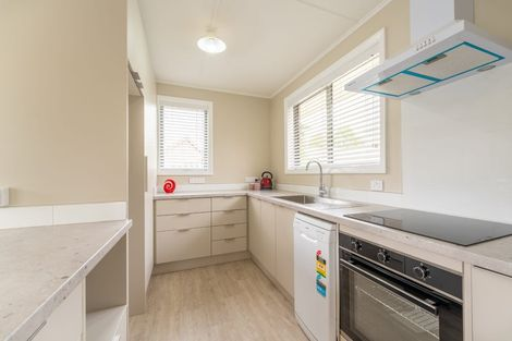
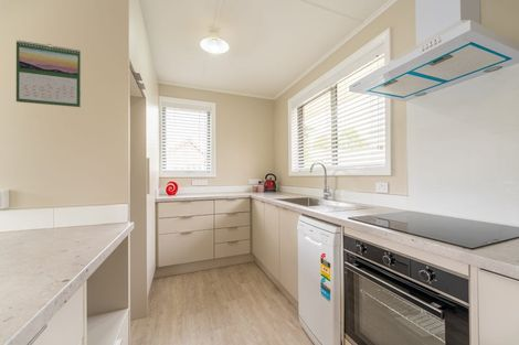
+ calendar (50, 74)
